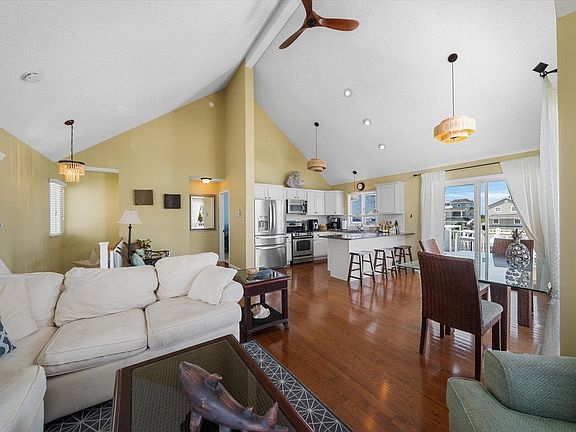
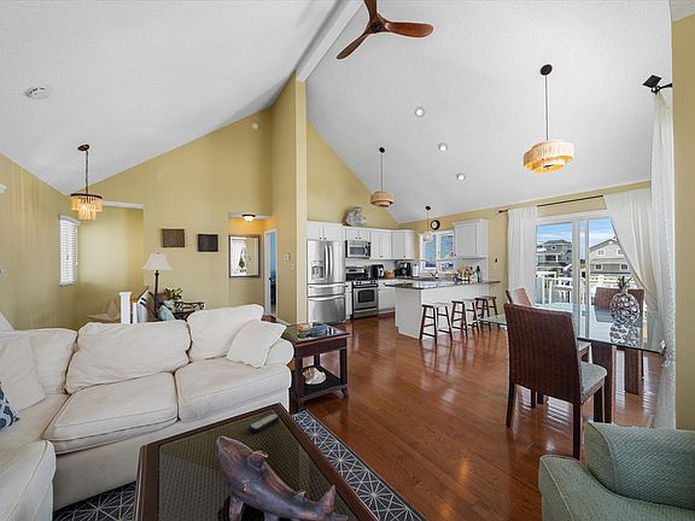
+ remote control (264, 422)
